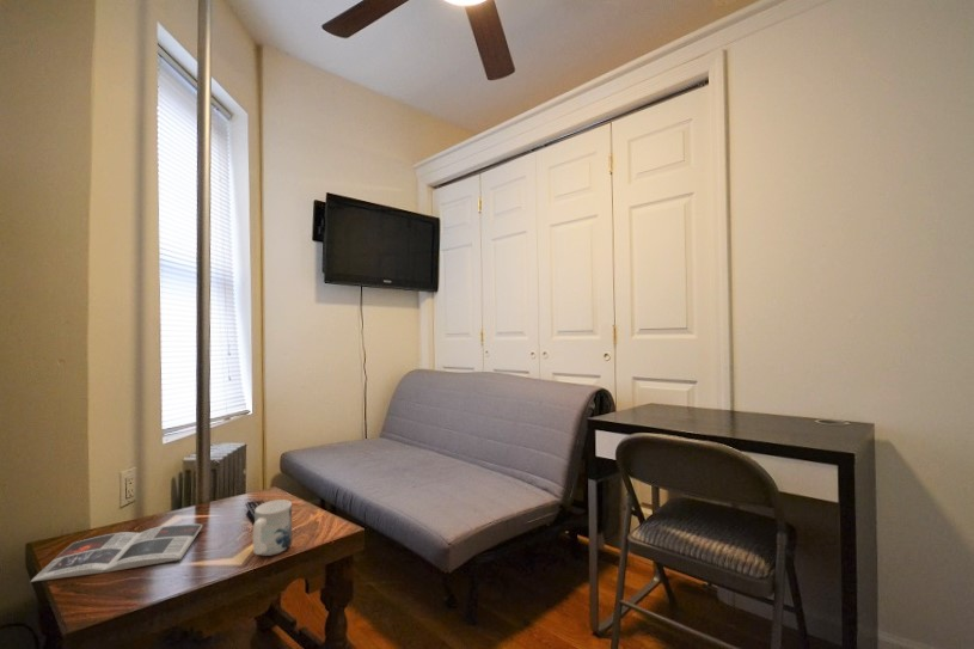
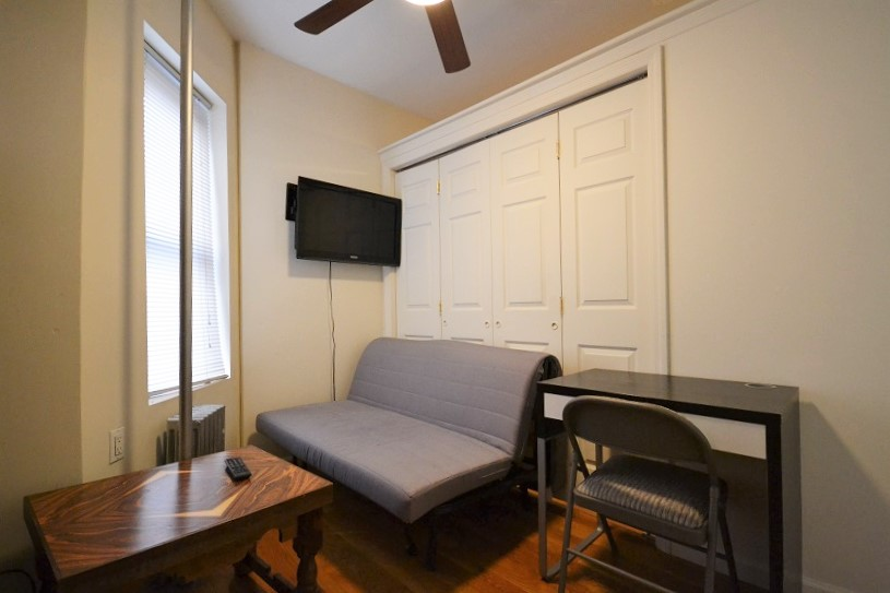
- magazine (123, 549)
- mug (272, 528)
